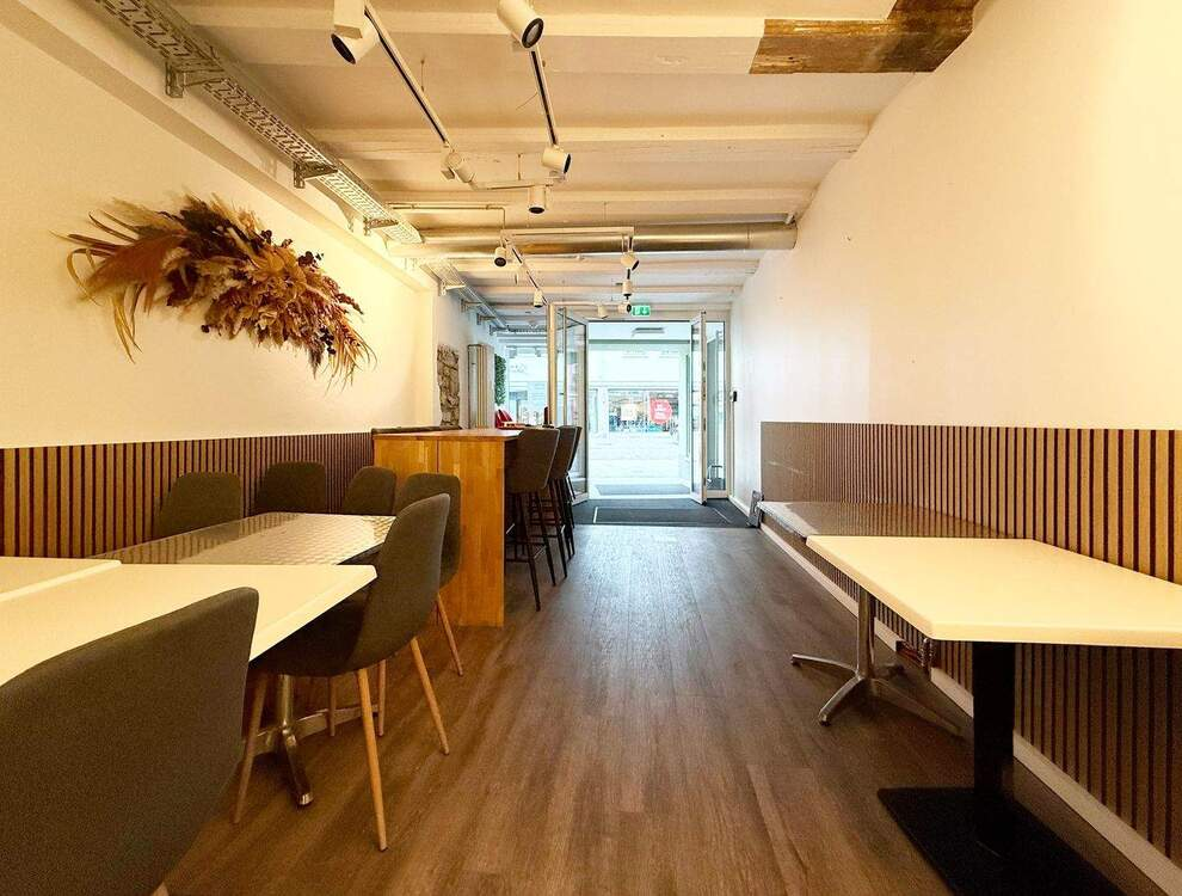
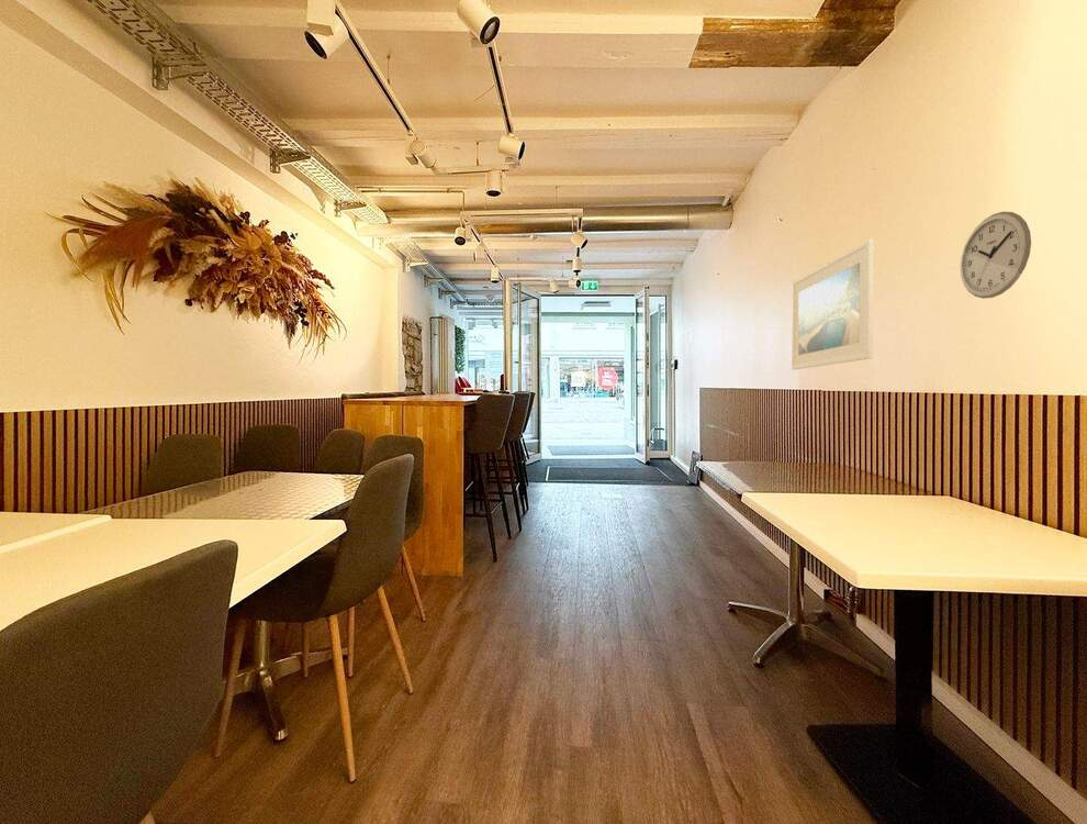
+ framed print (826, 314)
+ wall clock (990, 256)
